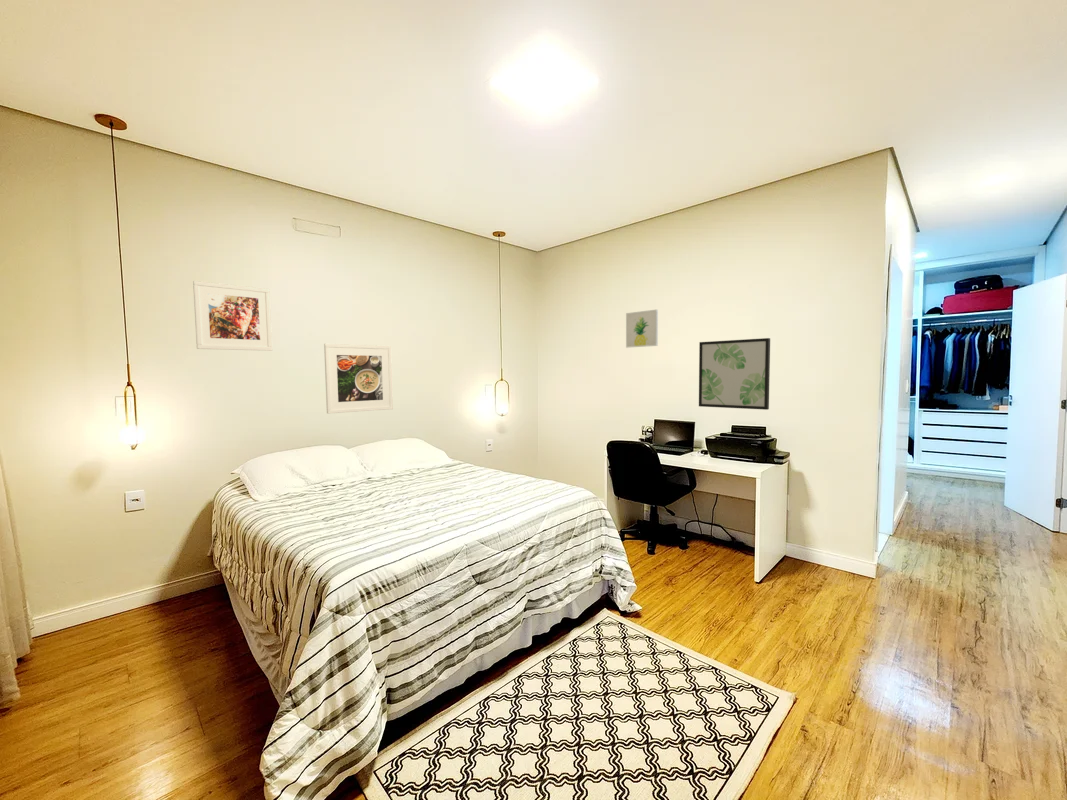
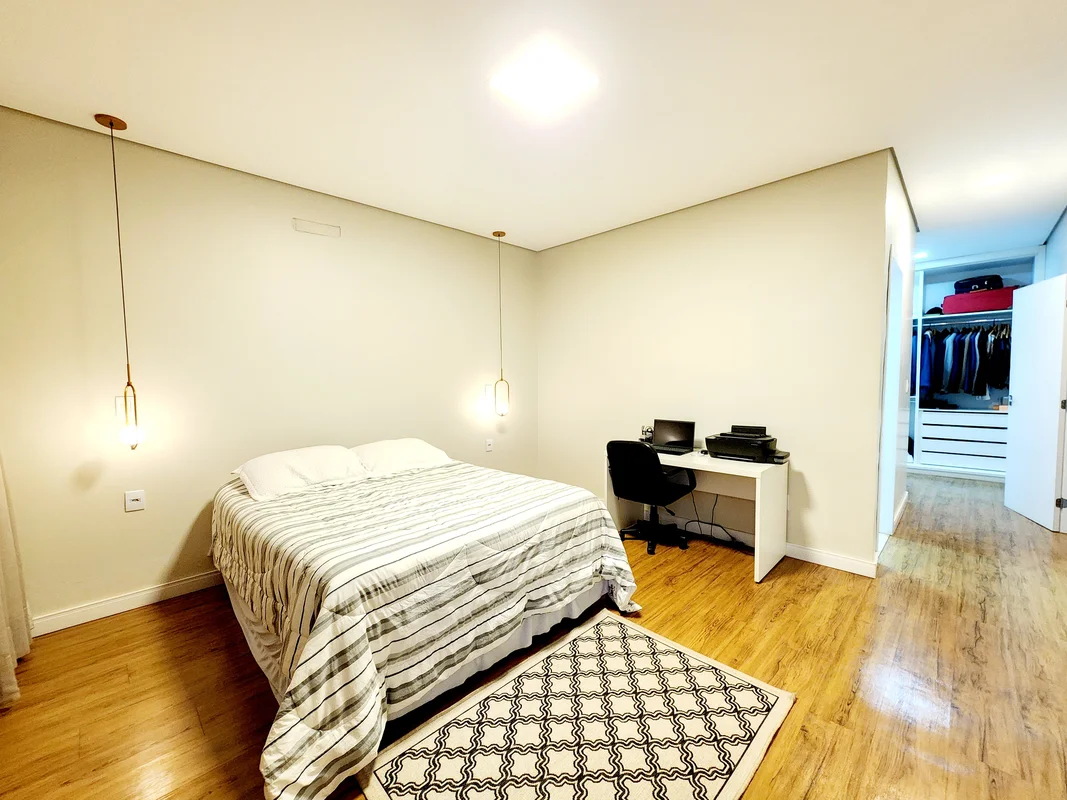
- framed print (234, 317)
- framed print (360, 378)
- wall art (641, 329)
- wall art (732, 374)
